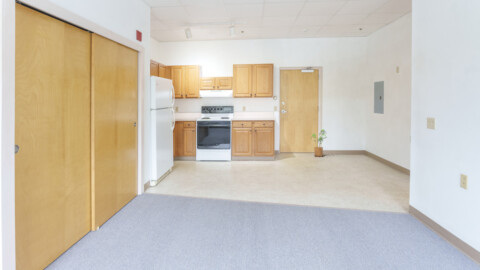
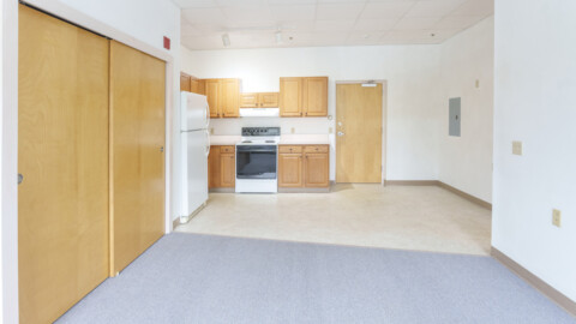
- house plant (320, 142)
